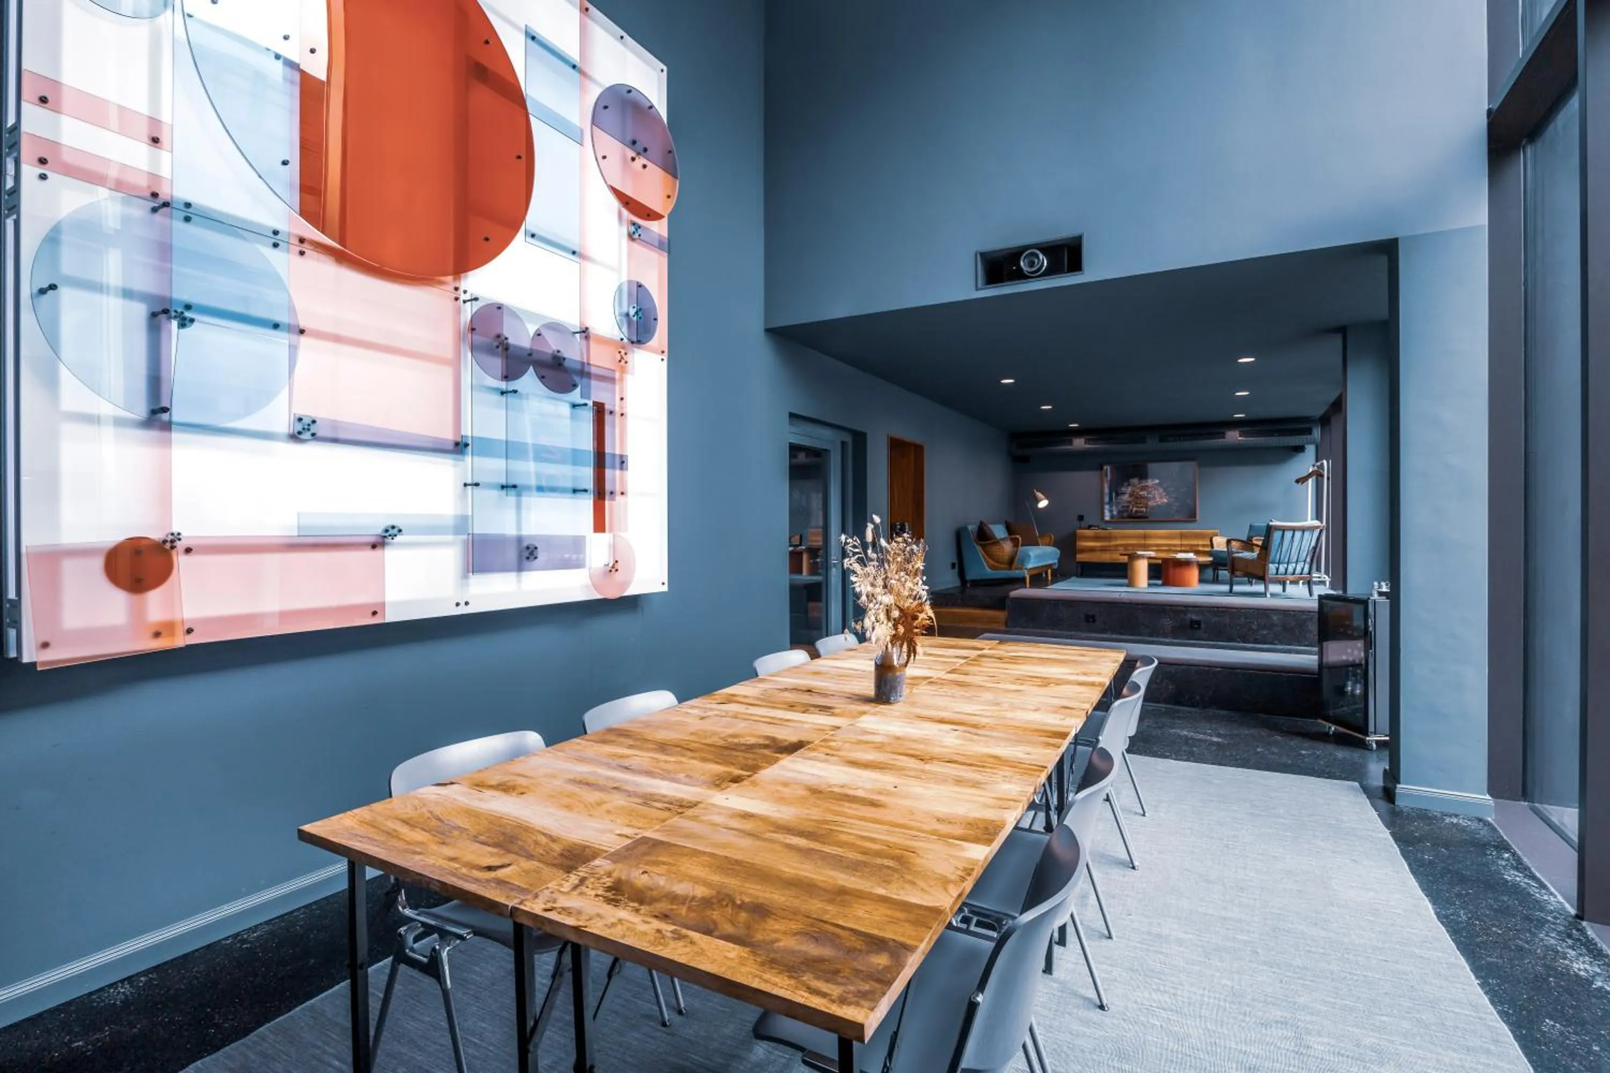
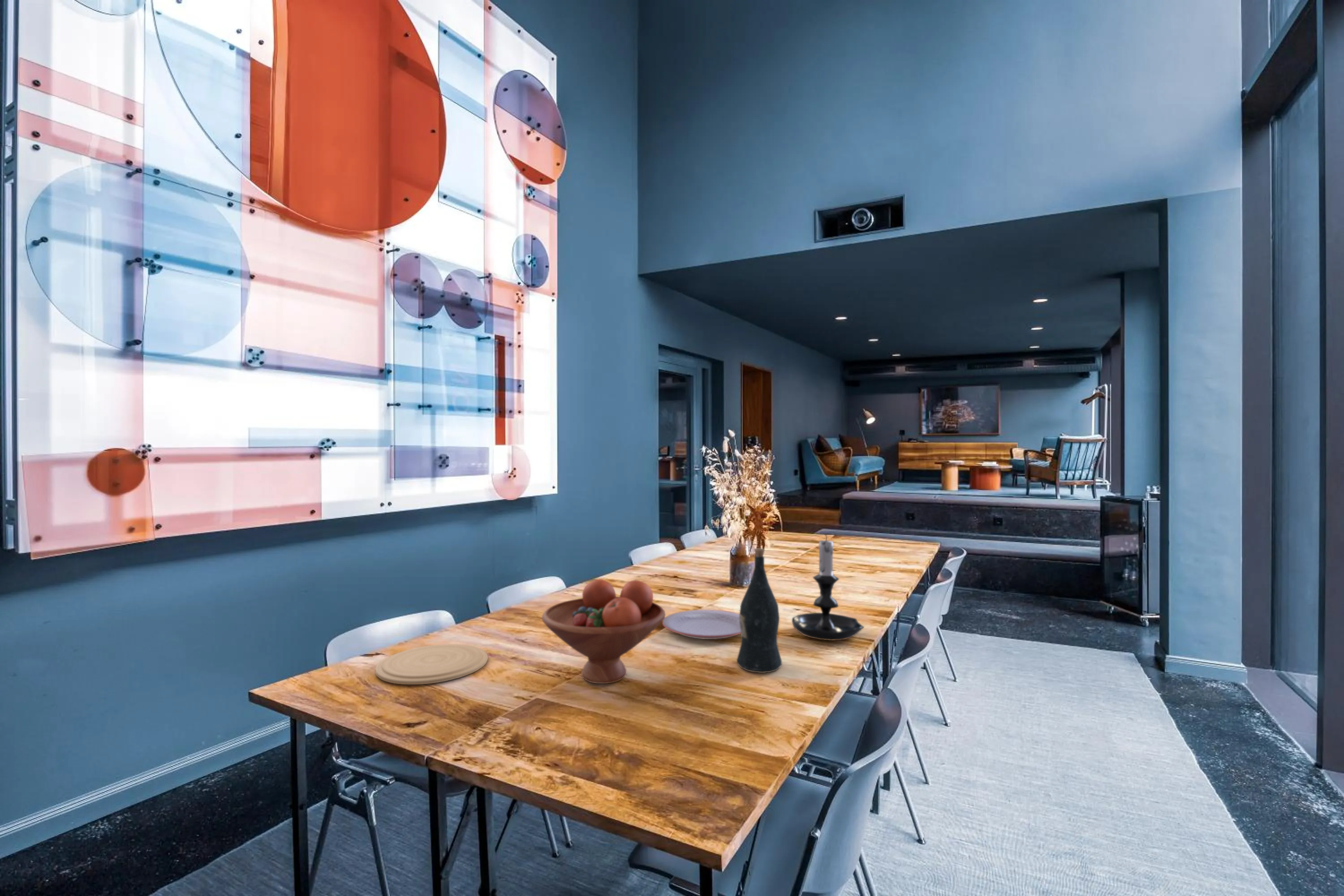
+ candle holder (826, 584)
+ plate (707, 625)
+ fruit bowl (604, 631)
+ plate (433, 661)
+ wine bottle (759, 607)
